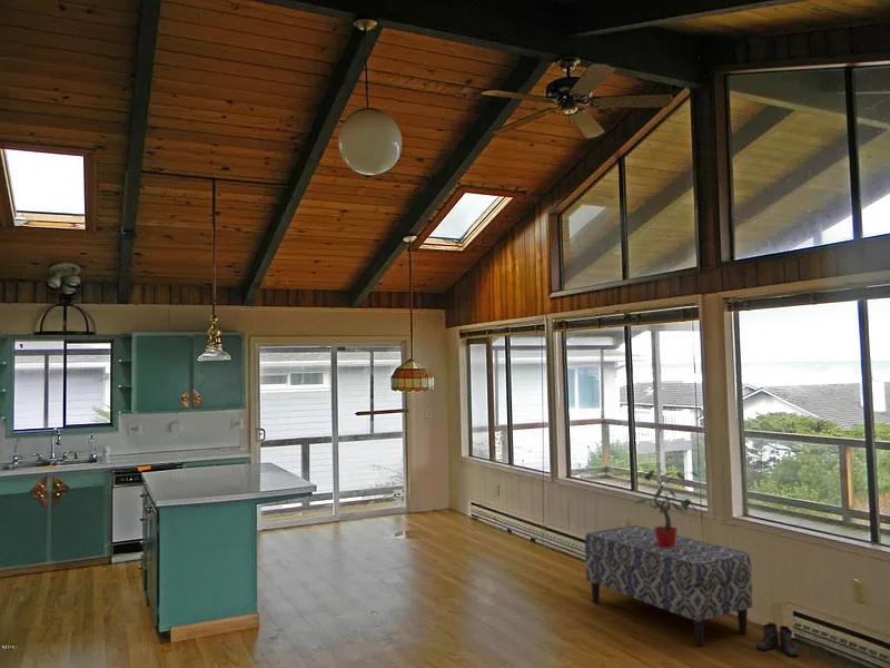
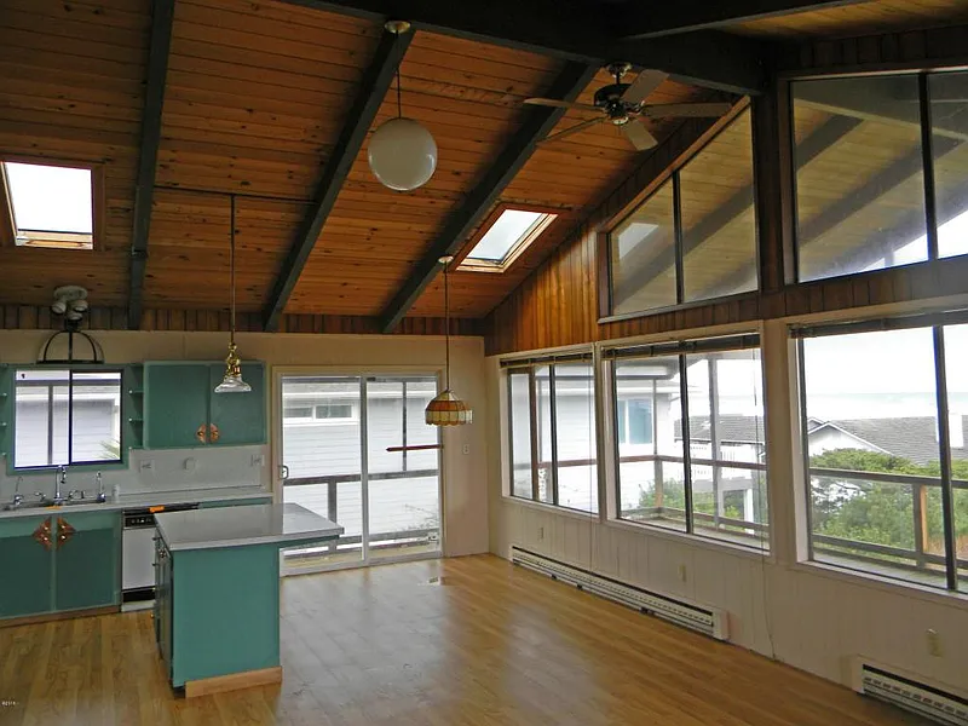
- boots (775, 638)
- bench (663, 579)
- potted plant (664, 505)
